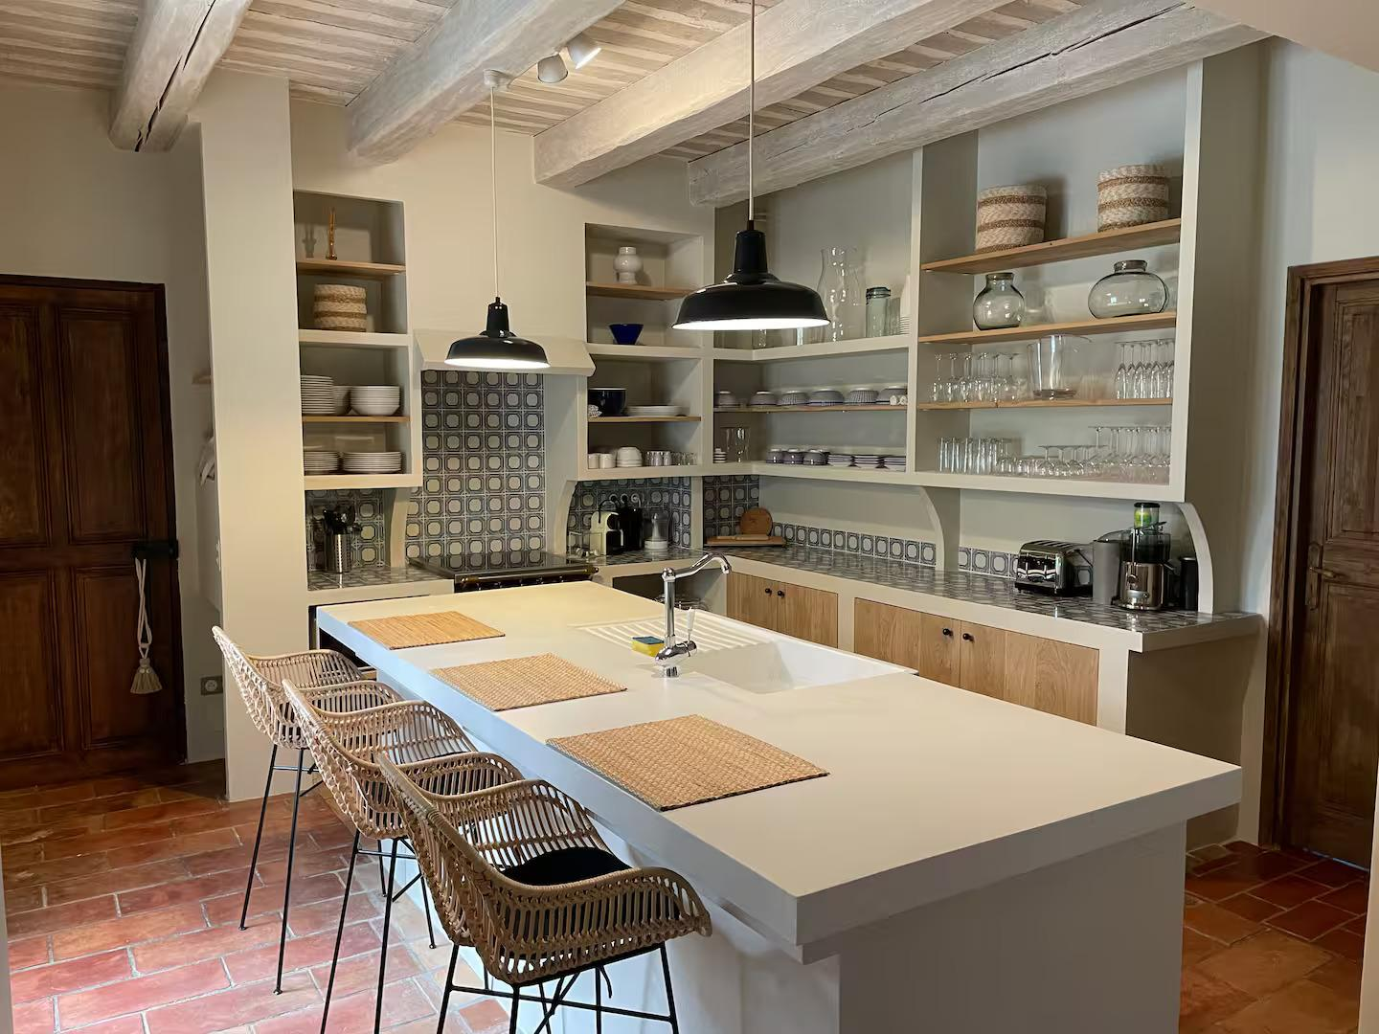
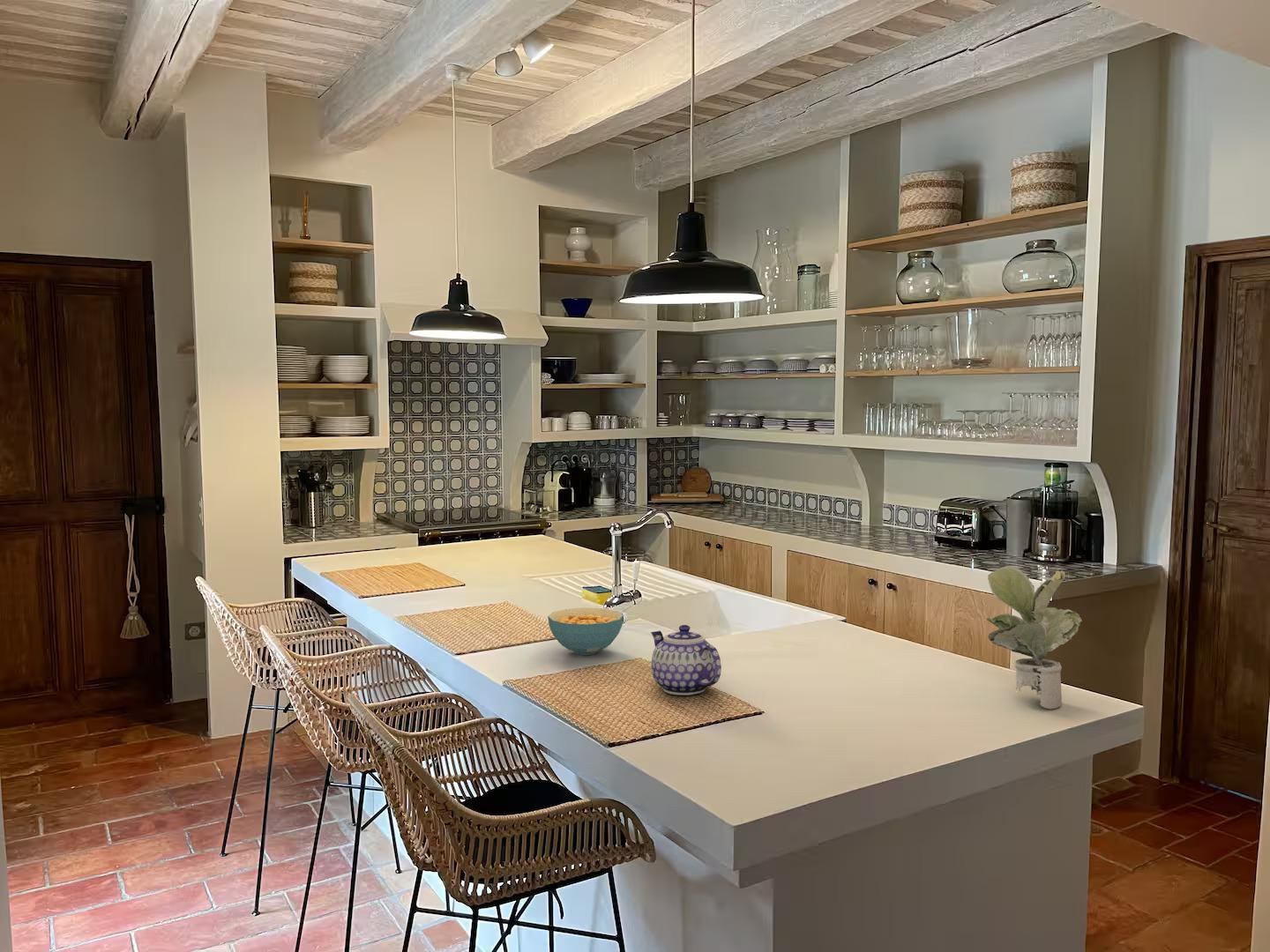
+ potted plant (1026, 632)
+ cereal bowl (586, 634)
+ teapot (684, 657)
